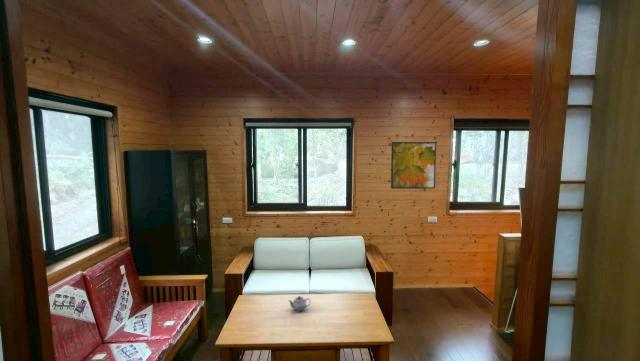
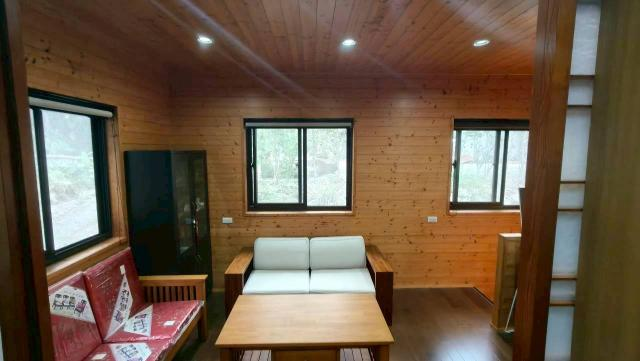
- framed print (413, 165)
- teapot (299, 302)
